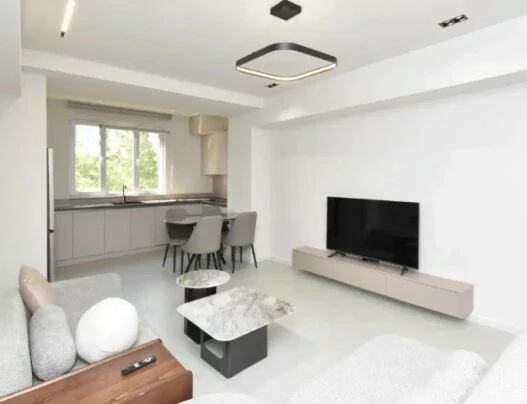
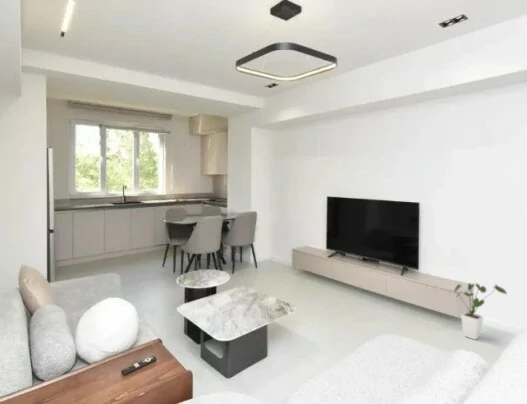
+ house plant (476, 309)
